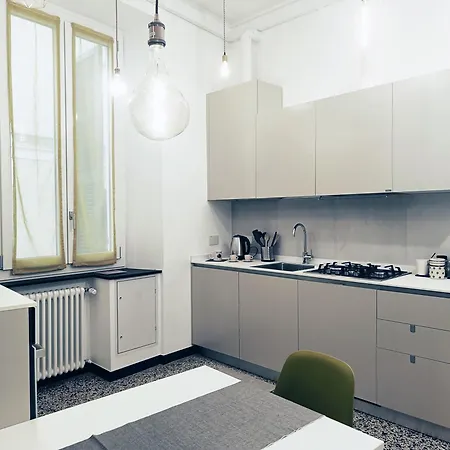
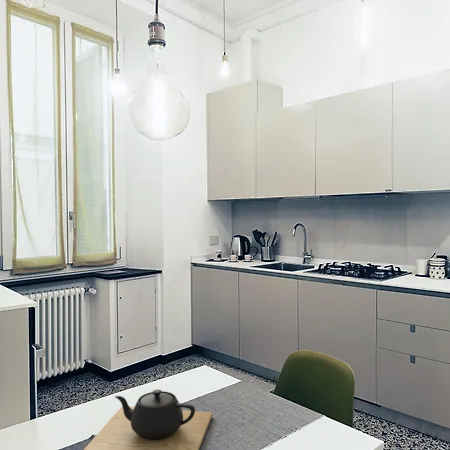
+ teapot (152, 412)
